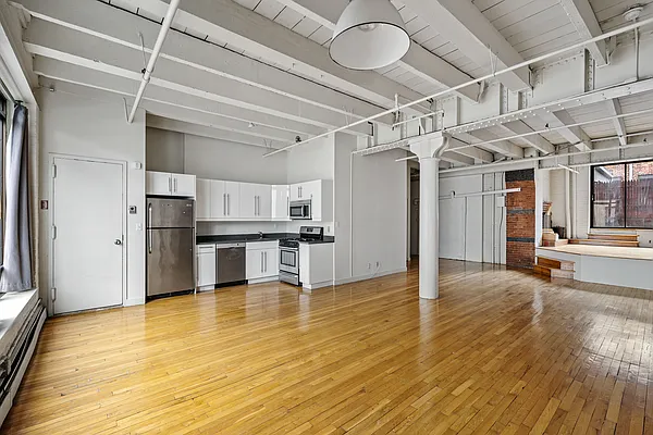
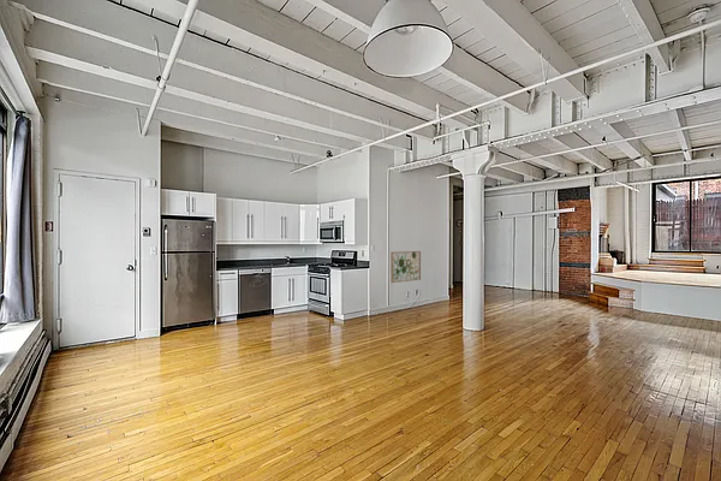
+ wall art (406, 266)
